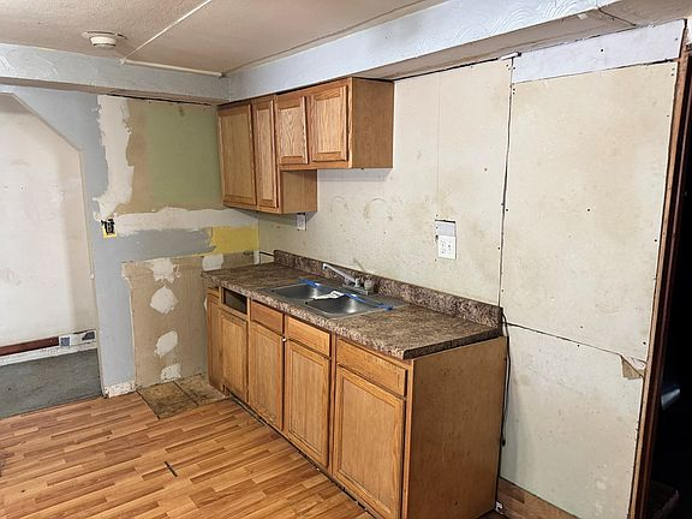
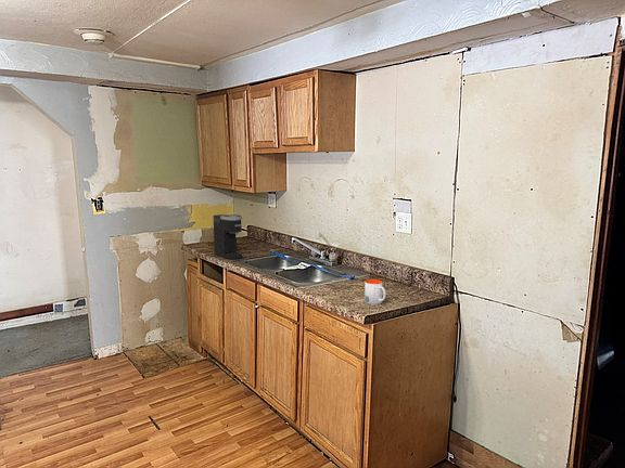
+ mug (375, 292)
+ coffee maker (227, 235)
